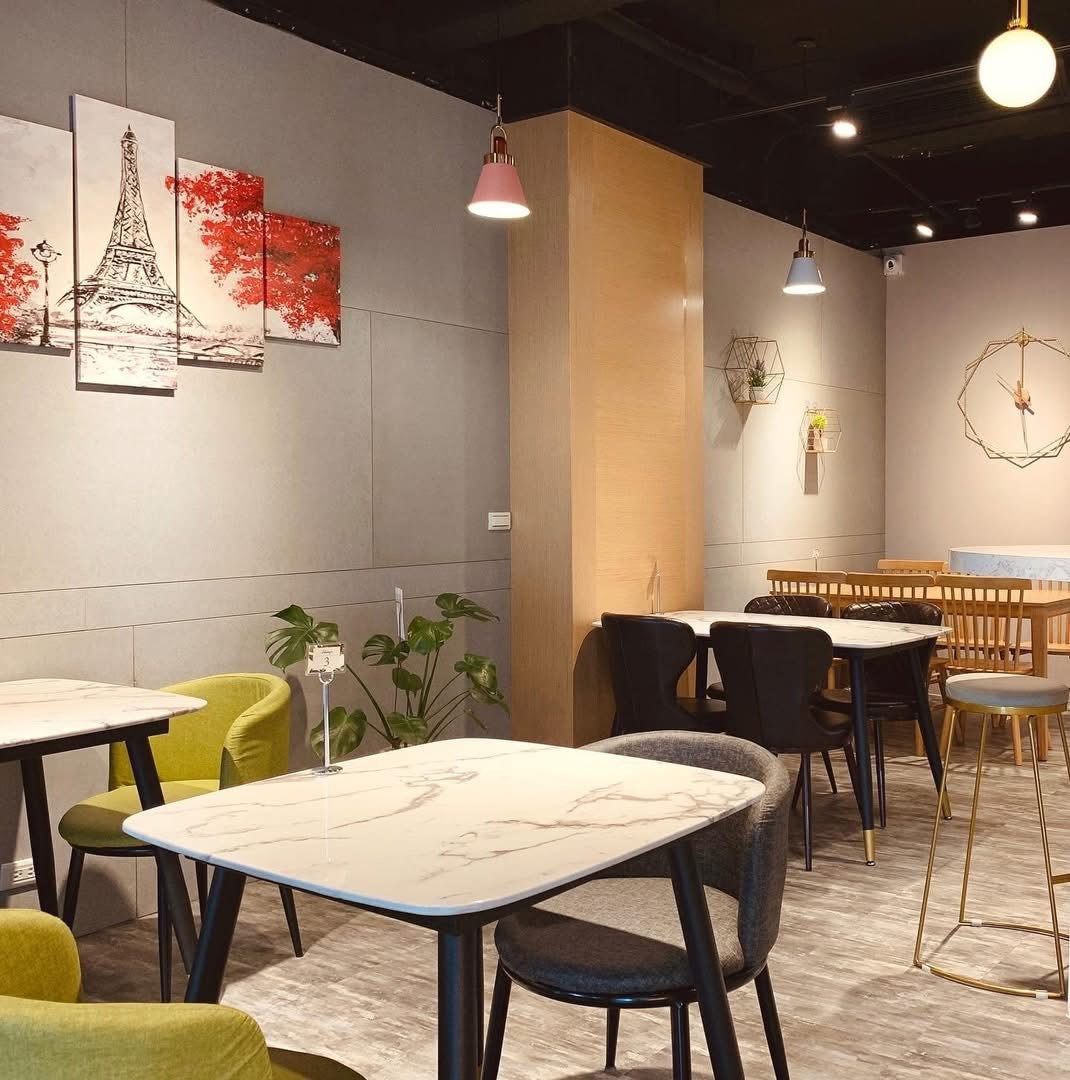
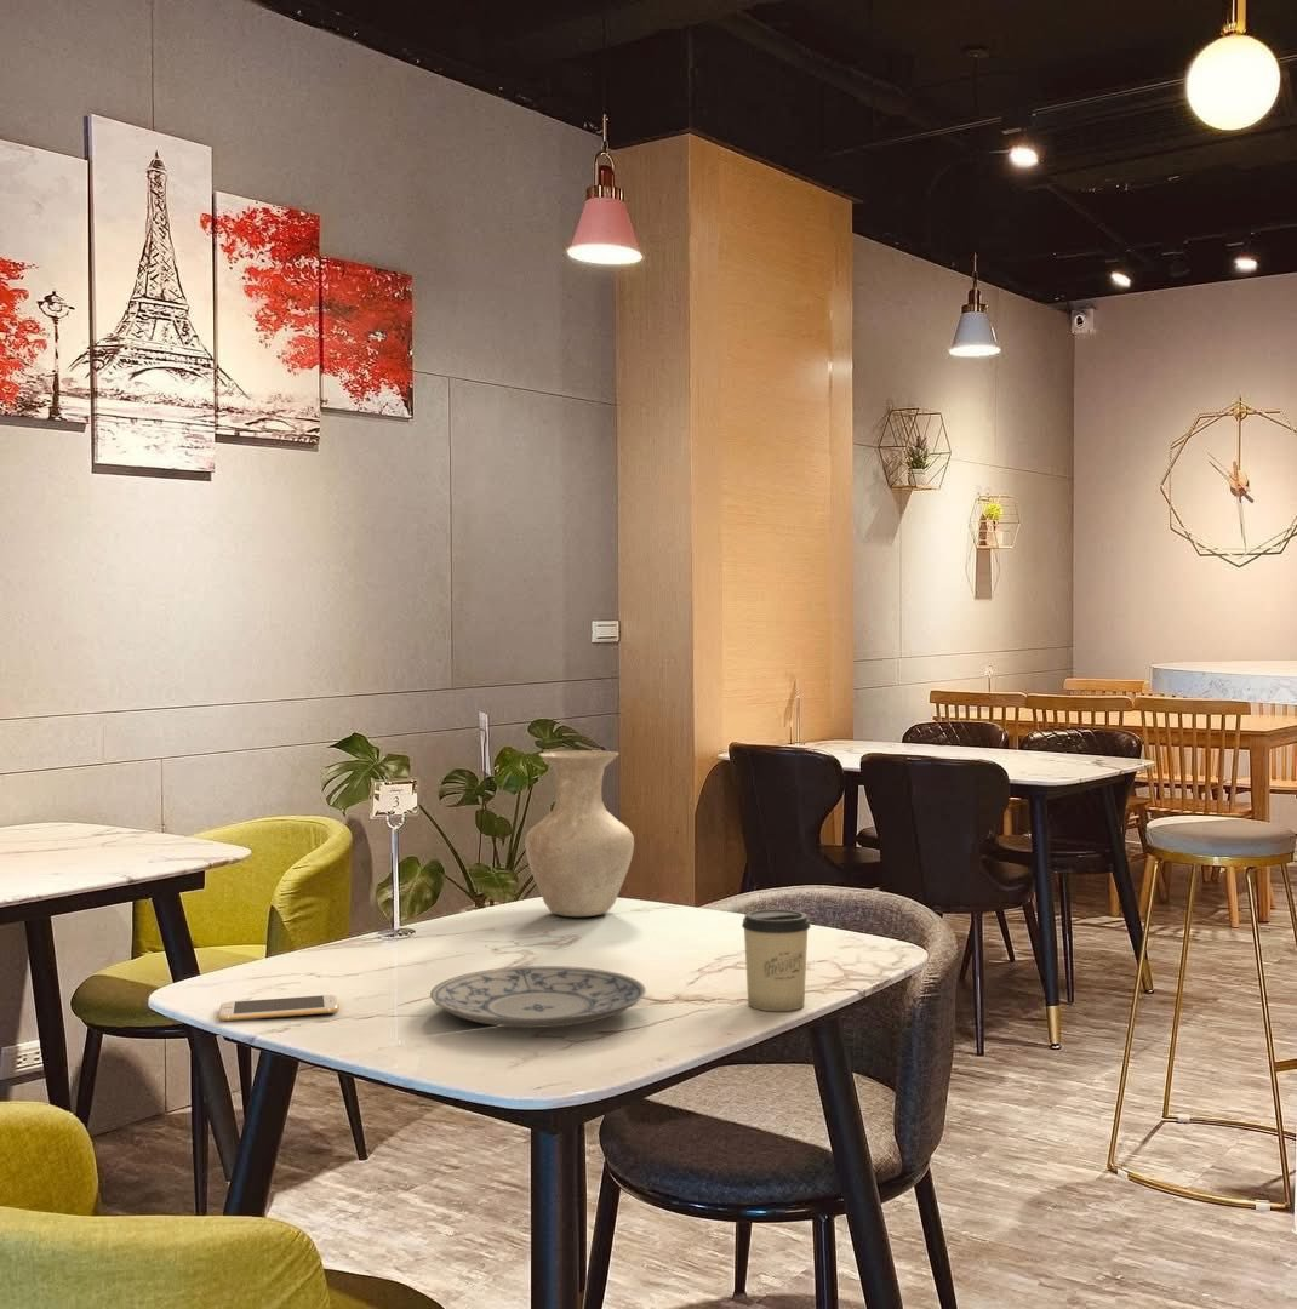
+ plate (538, 1001)
+ smartphone (279, 1007)
+ cup (776, 959)
+ vase (579, 833)
